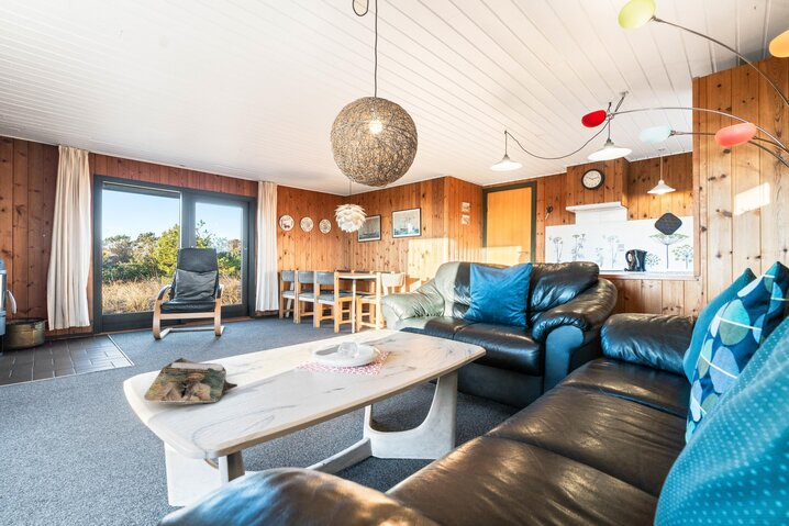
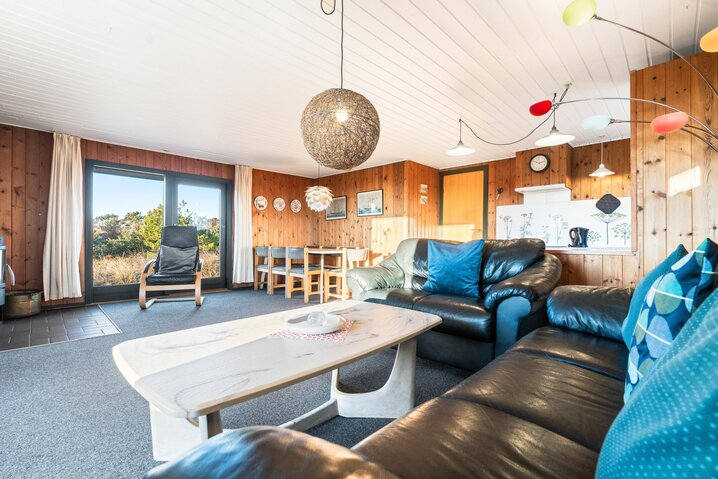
- magazine (193, 378)
